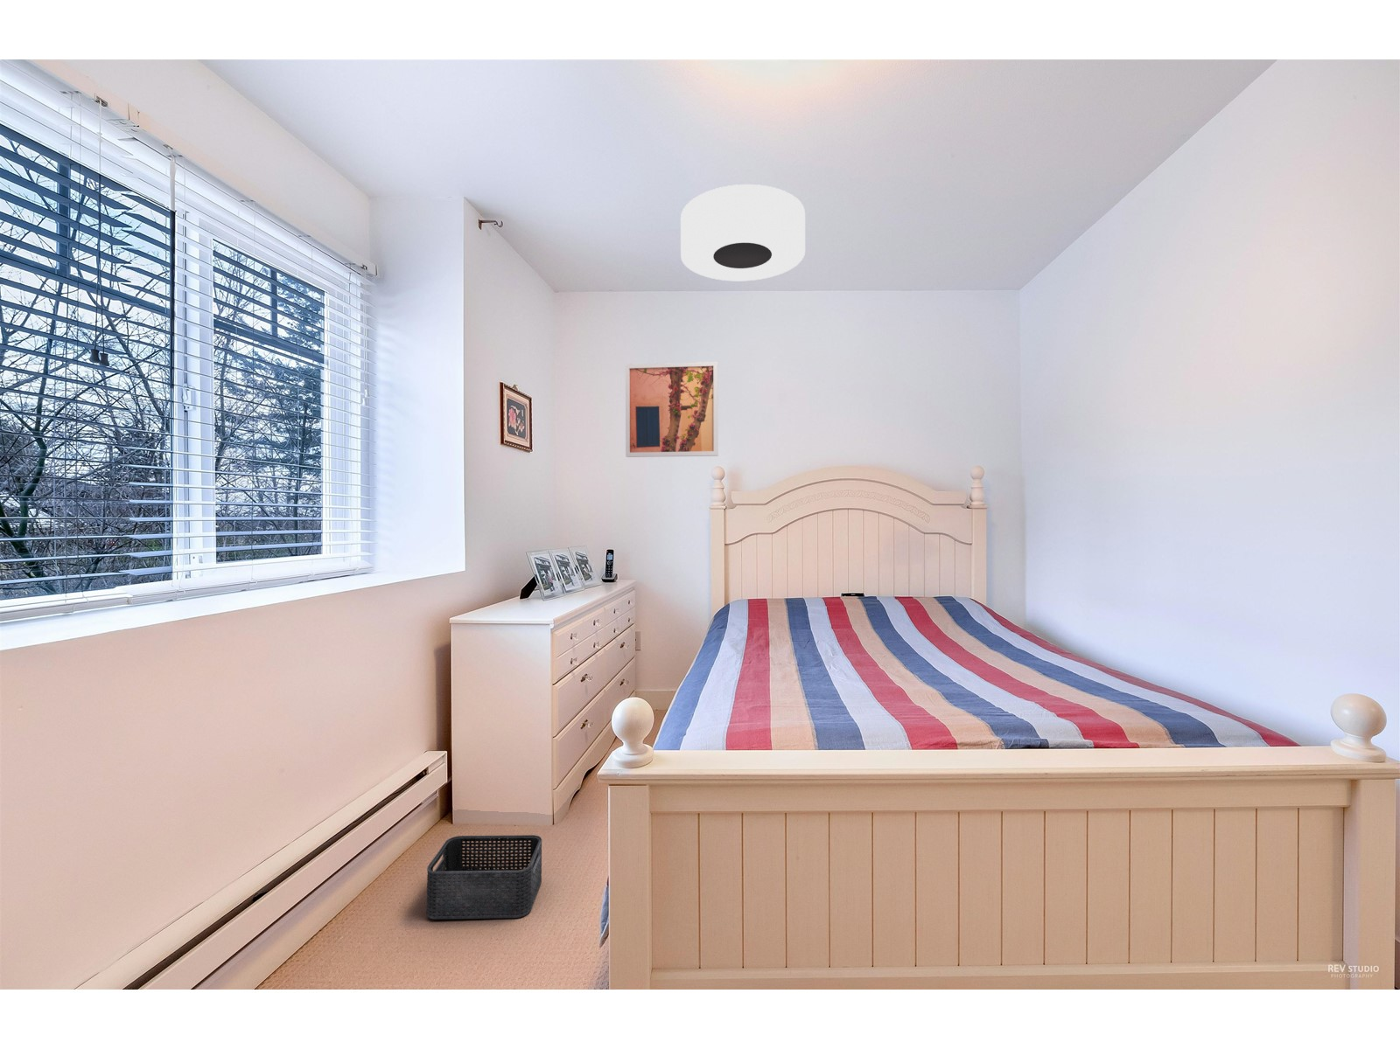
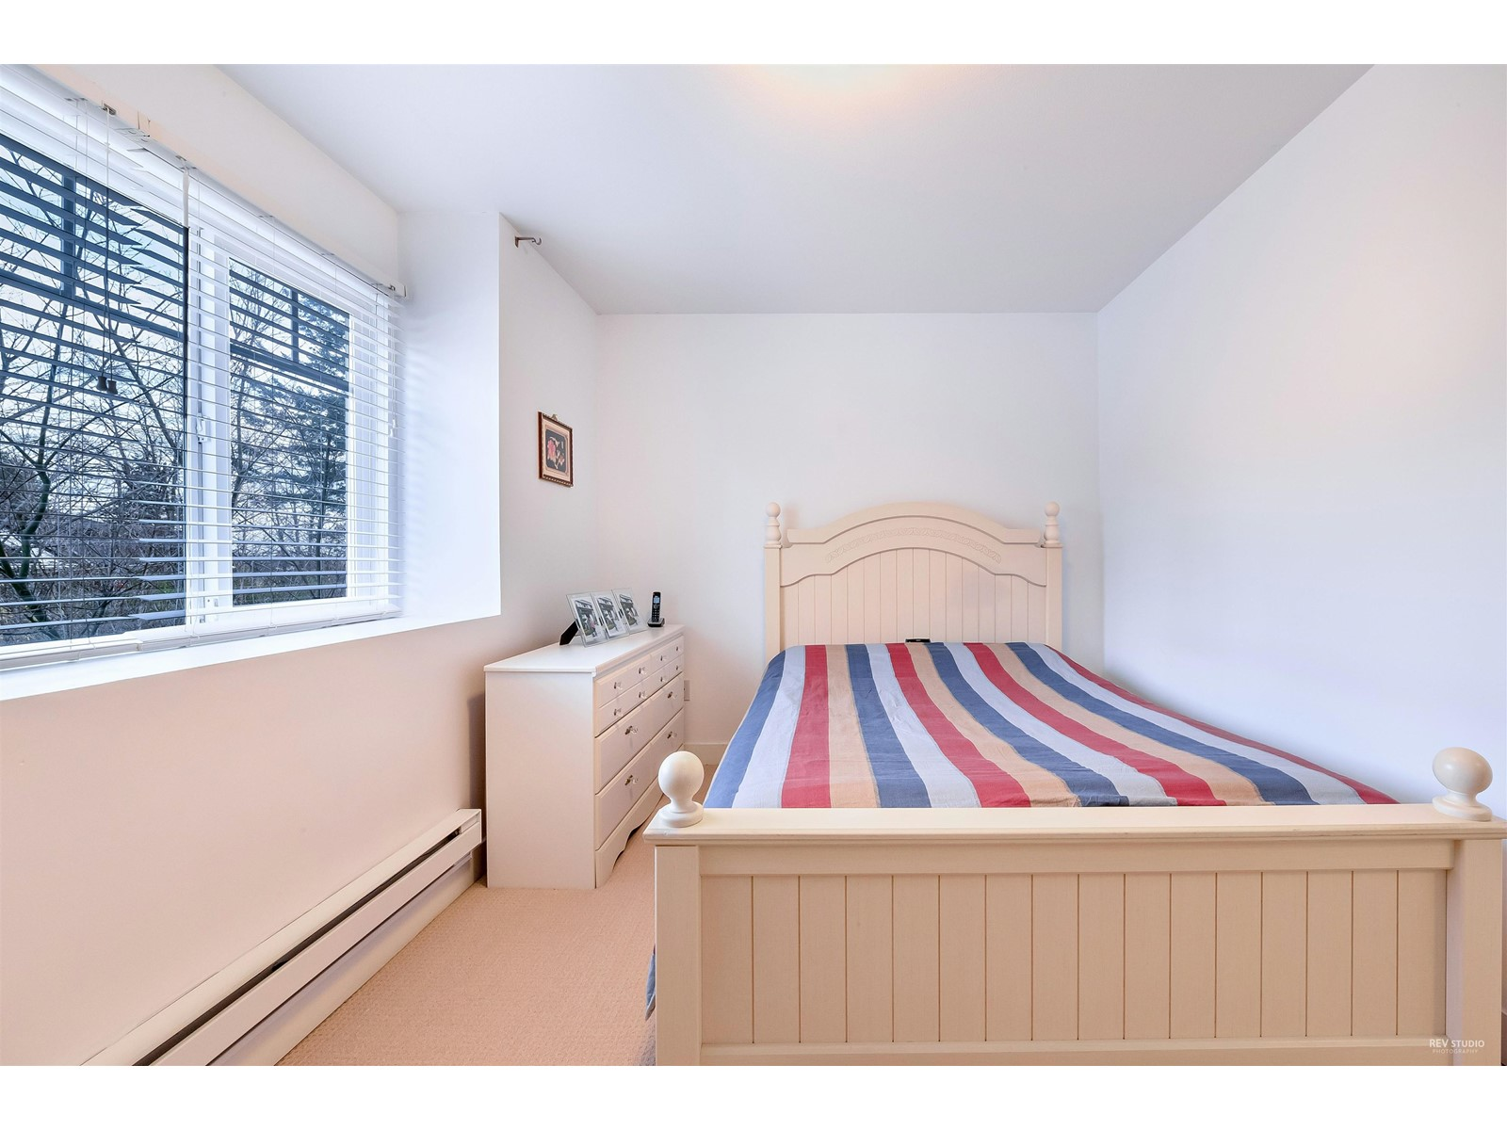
- ceiling light (742, 237)
- wall art (671, 410)
- storage bin (486, 875)
